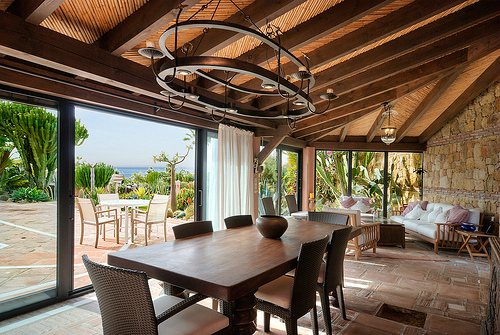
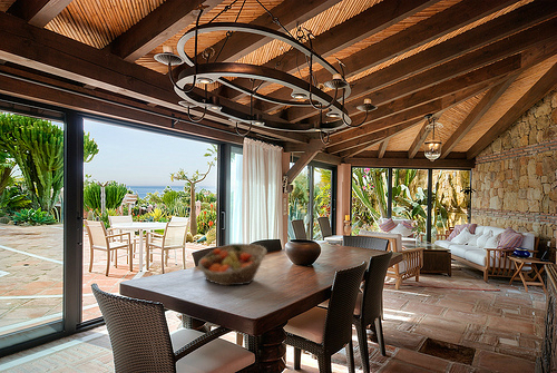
+ fruit basket (232, 263)
